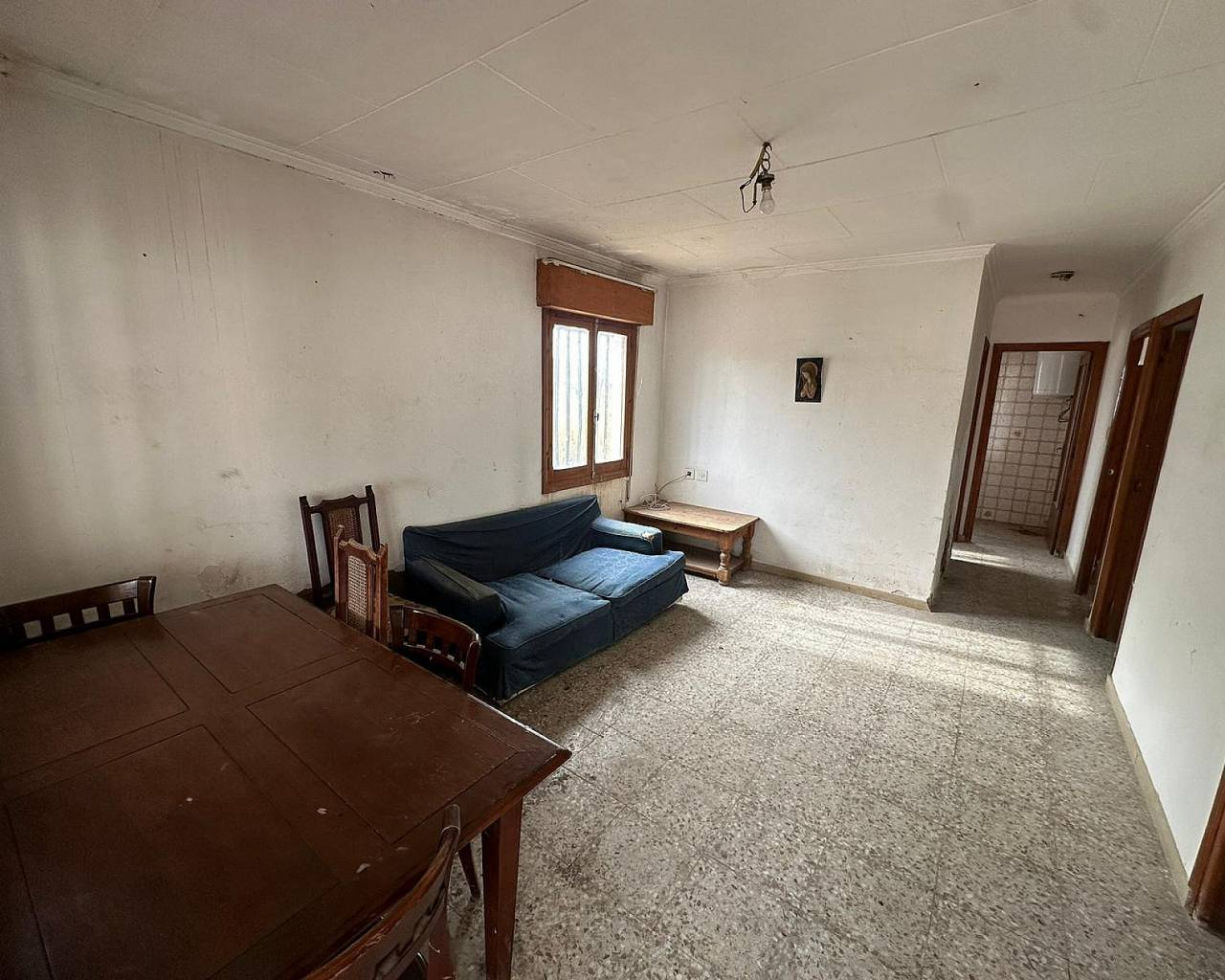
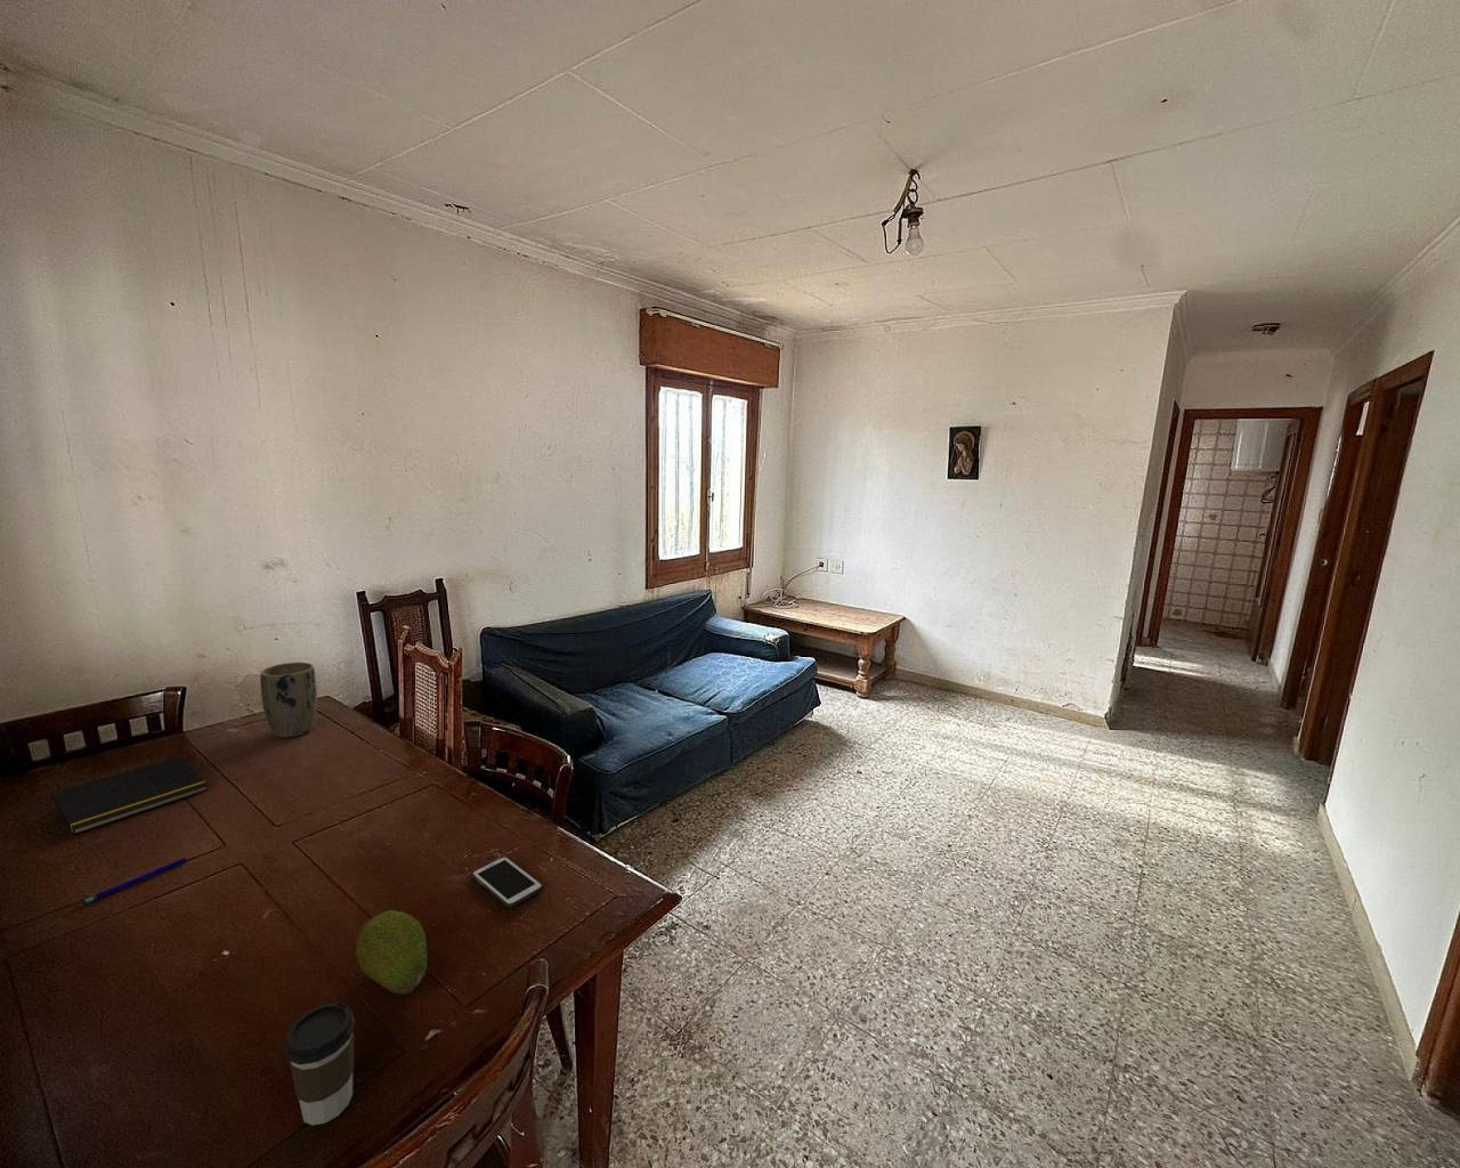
+ pen (137, 880)
+ cell phone (507, 881)
+ fruit (394, 949)
+ notepad (132, 790)
+ coffee cup (323, 1064)
+ plant pot (290, 701)
